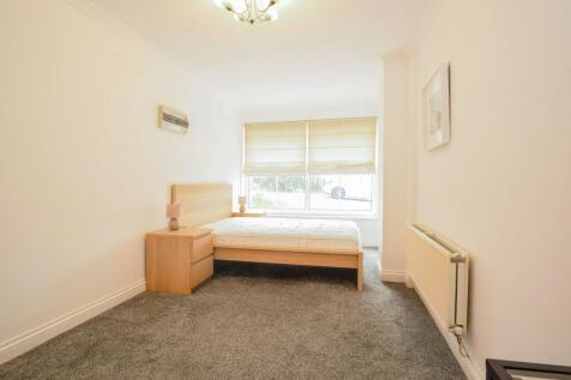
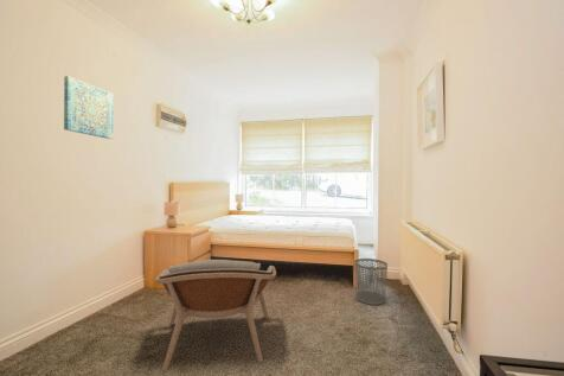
+ armchair (217, 295)
+ wall art (90, 110)
+ waste bin (370, 280)
